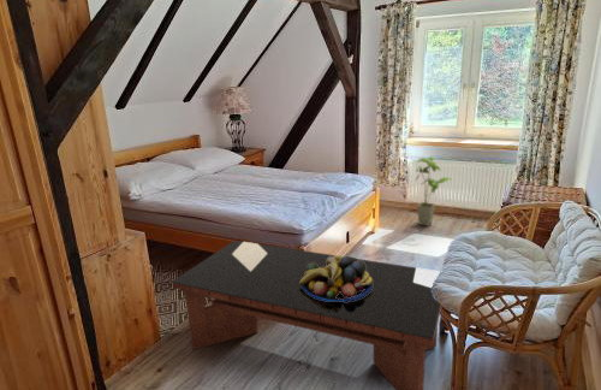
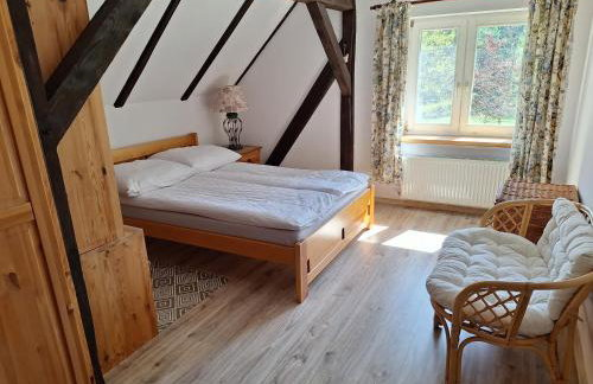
- house plant (430, 191)
- coffee table (310, 312)
- fruit bowl (335, 272)
